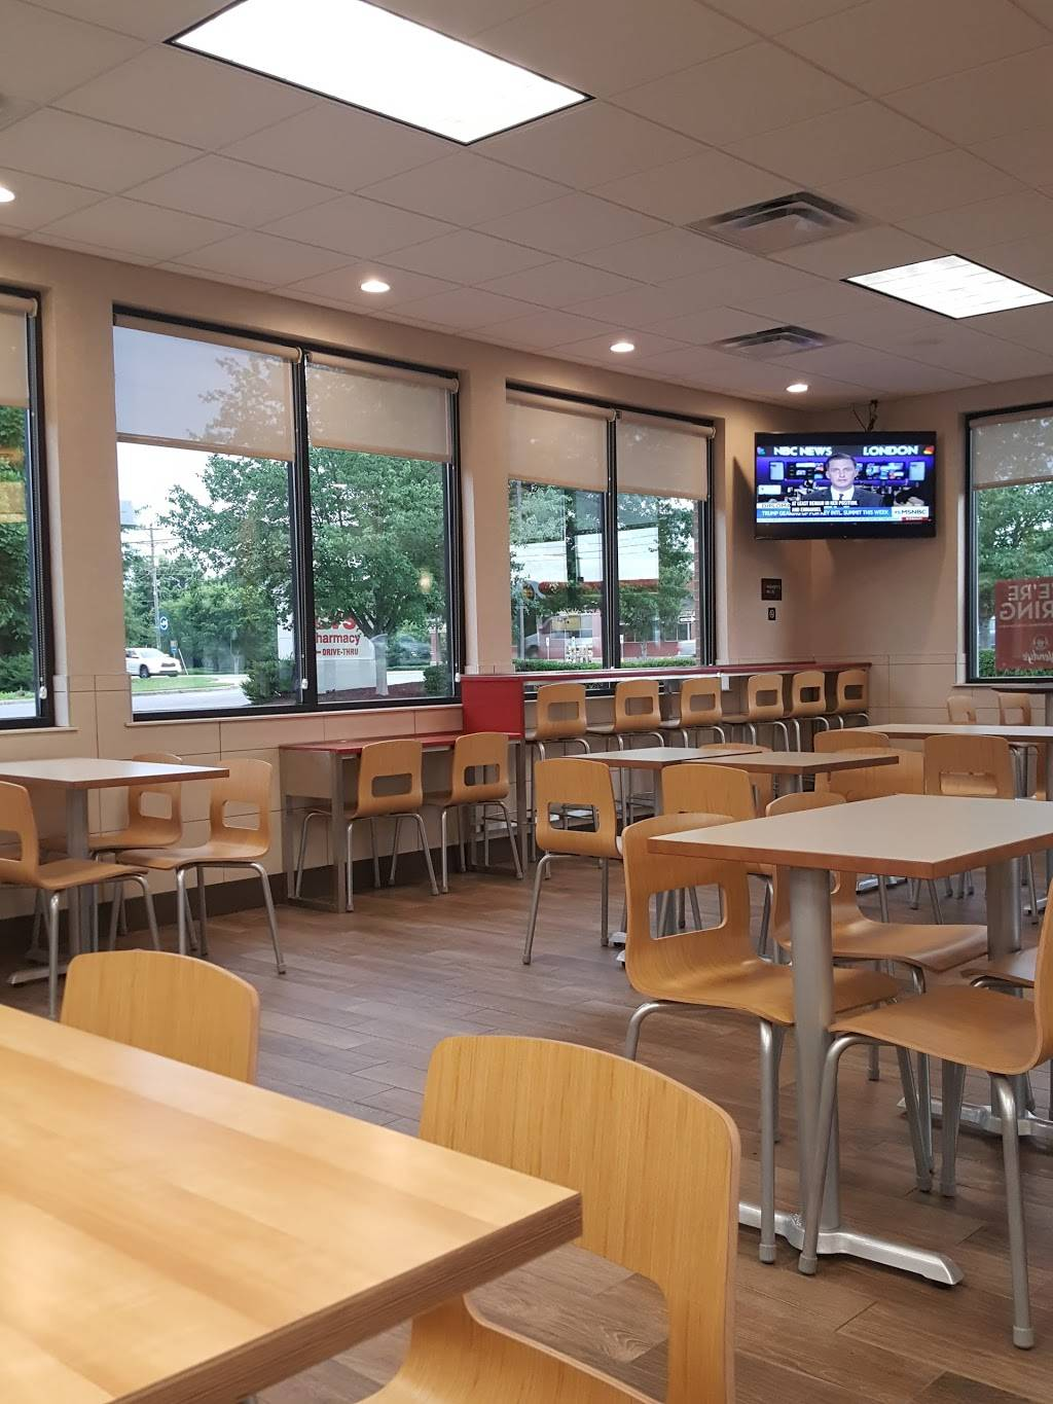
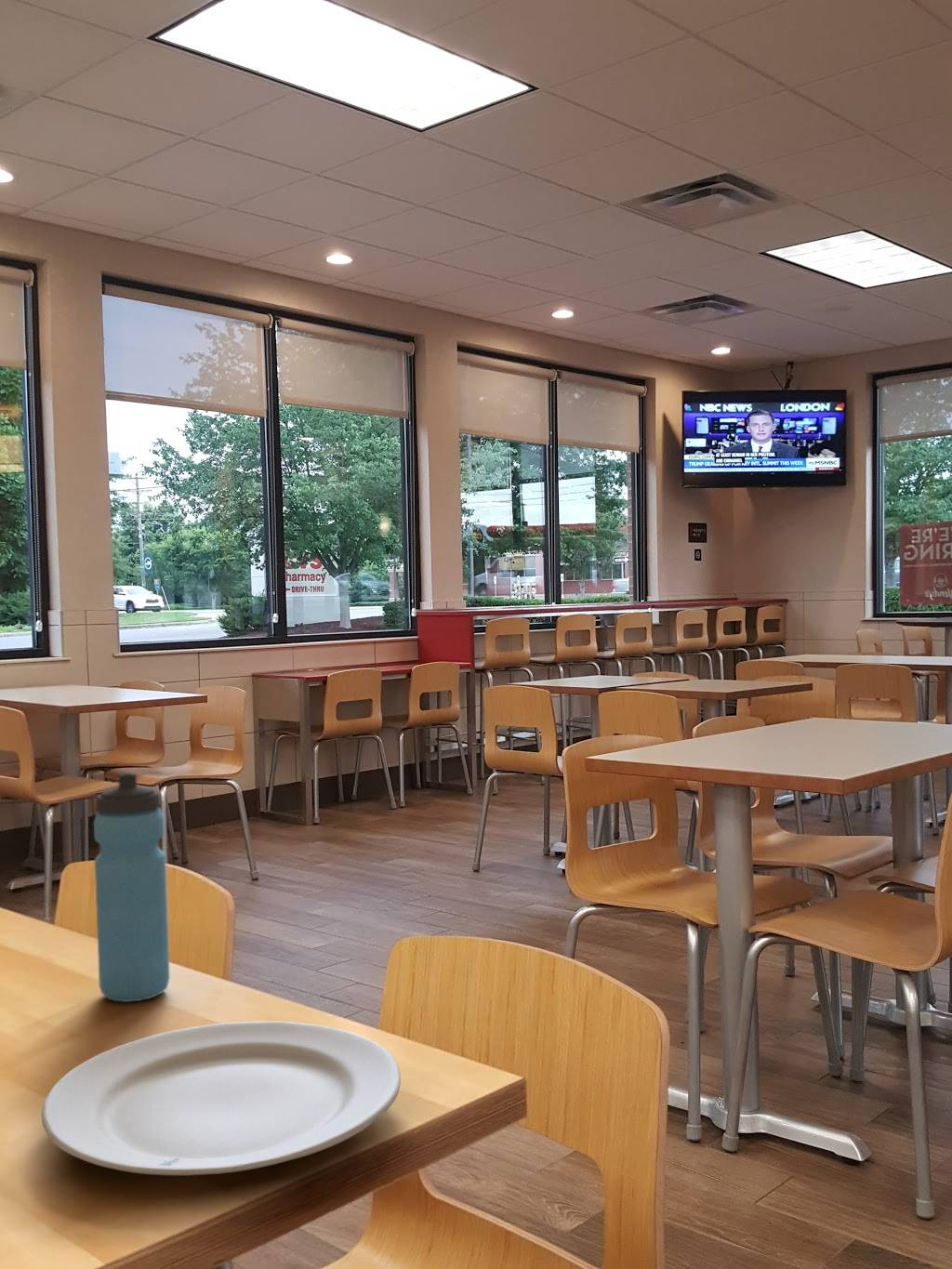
+ water bottle (131, 883)
+ chinaware (226, 1100)
